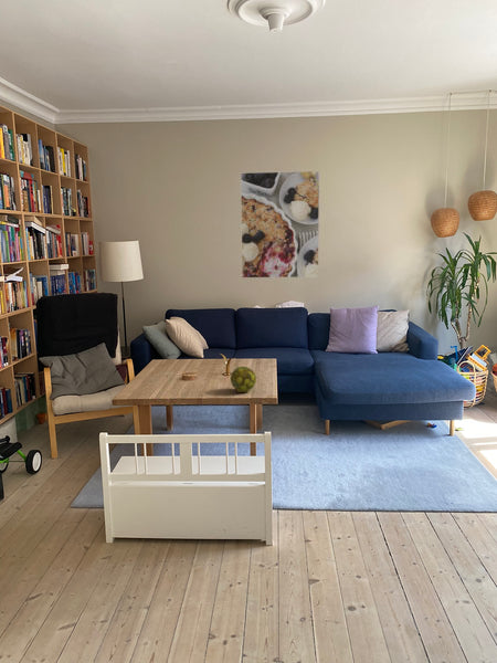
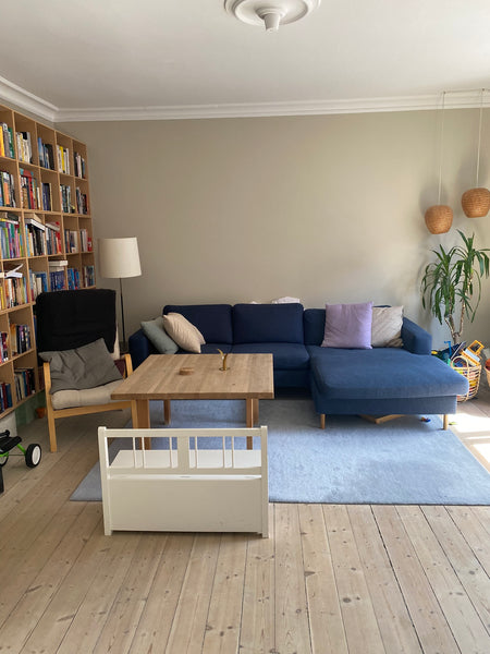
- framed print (279, 225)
- decorative ball (243, 379)
